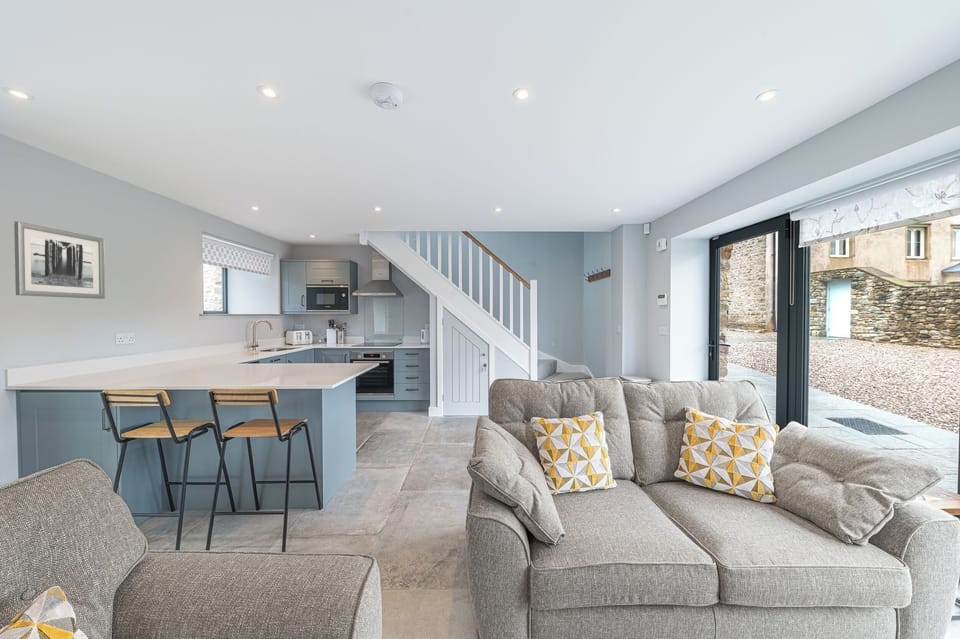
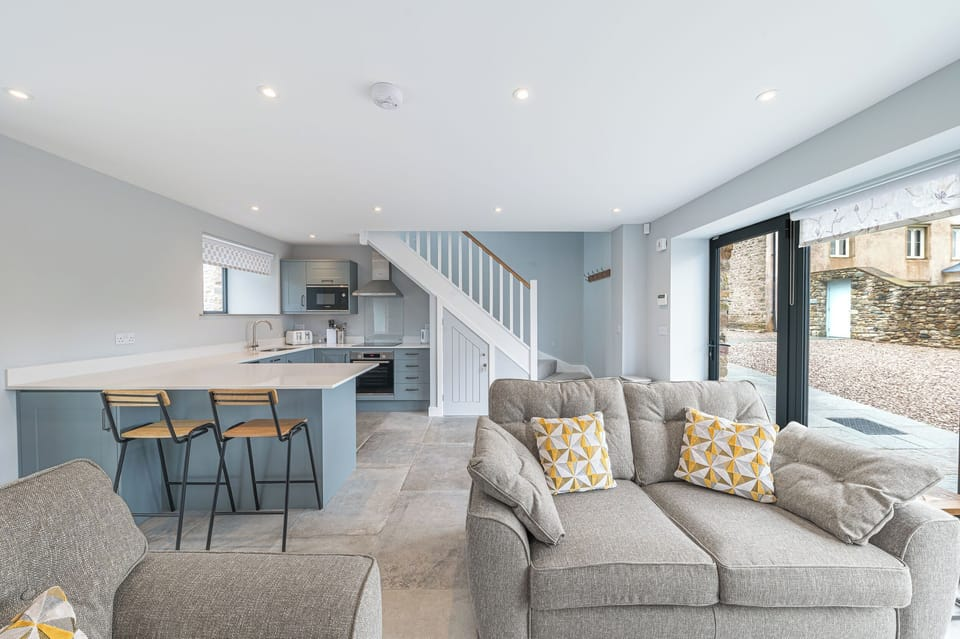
- wall art (64, 264)
